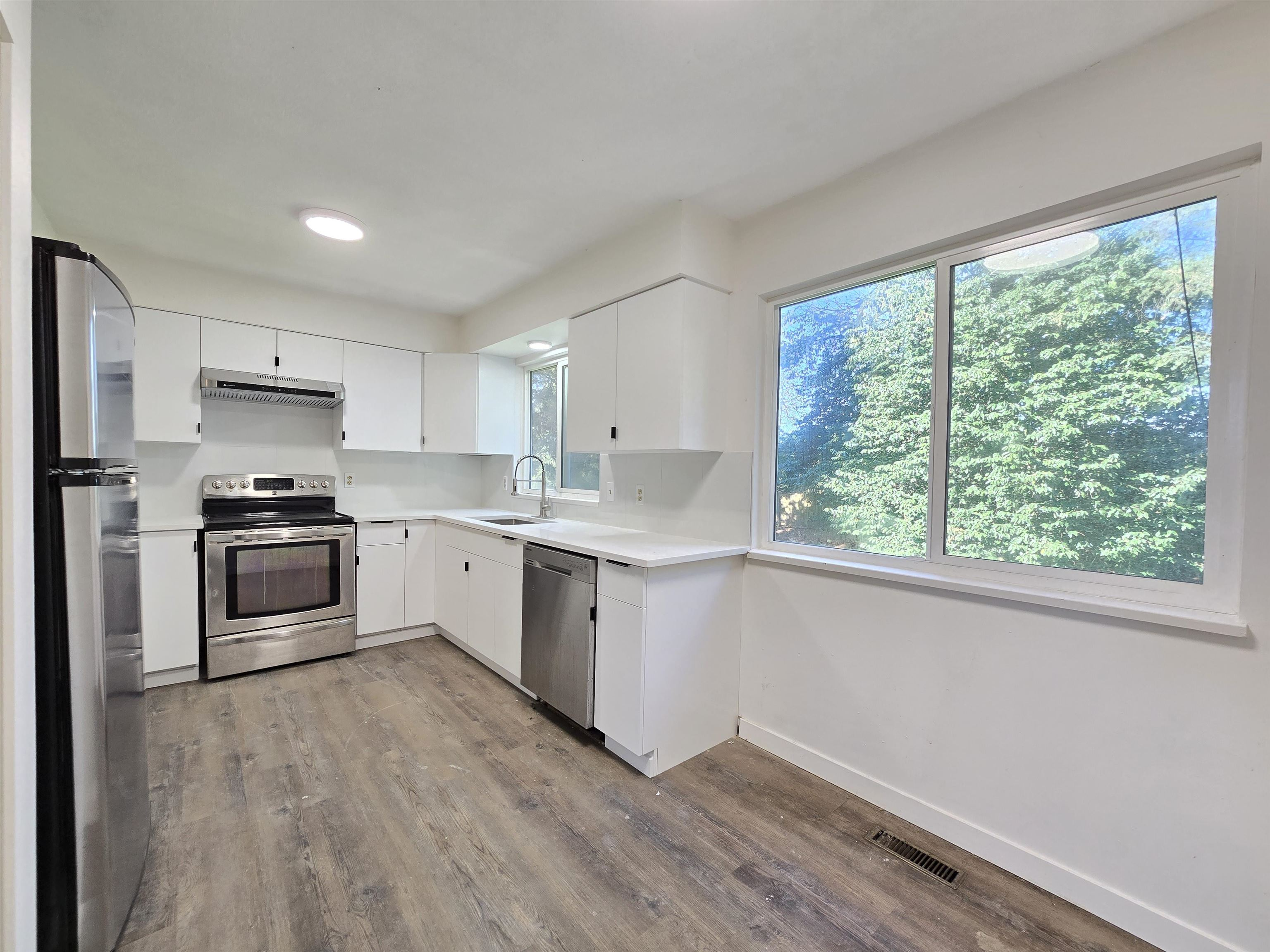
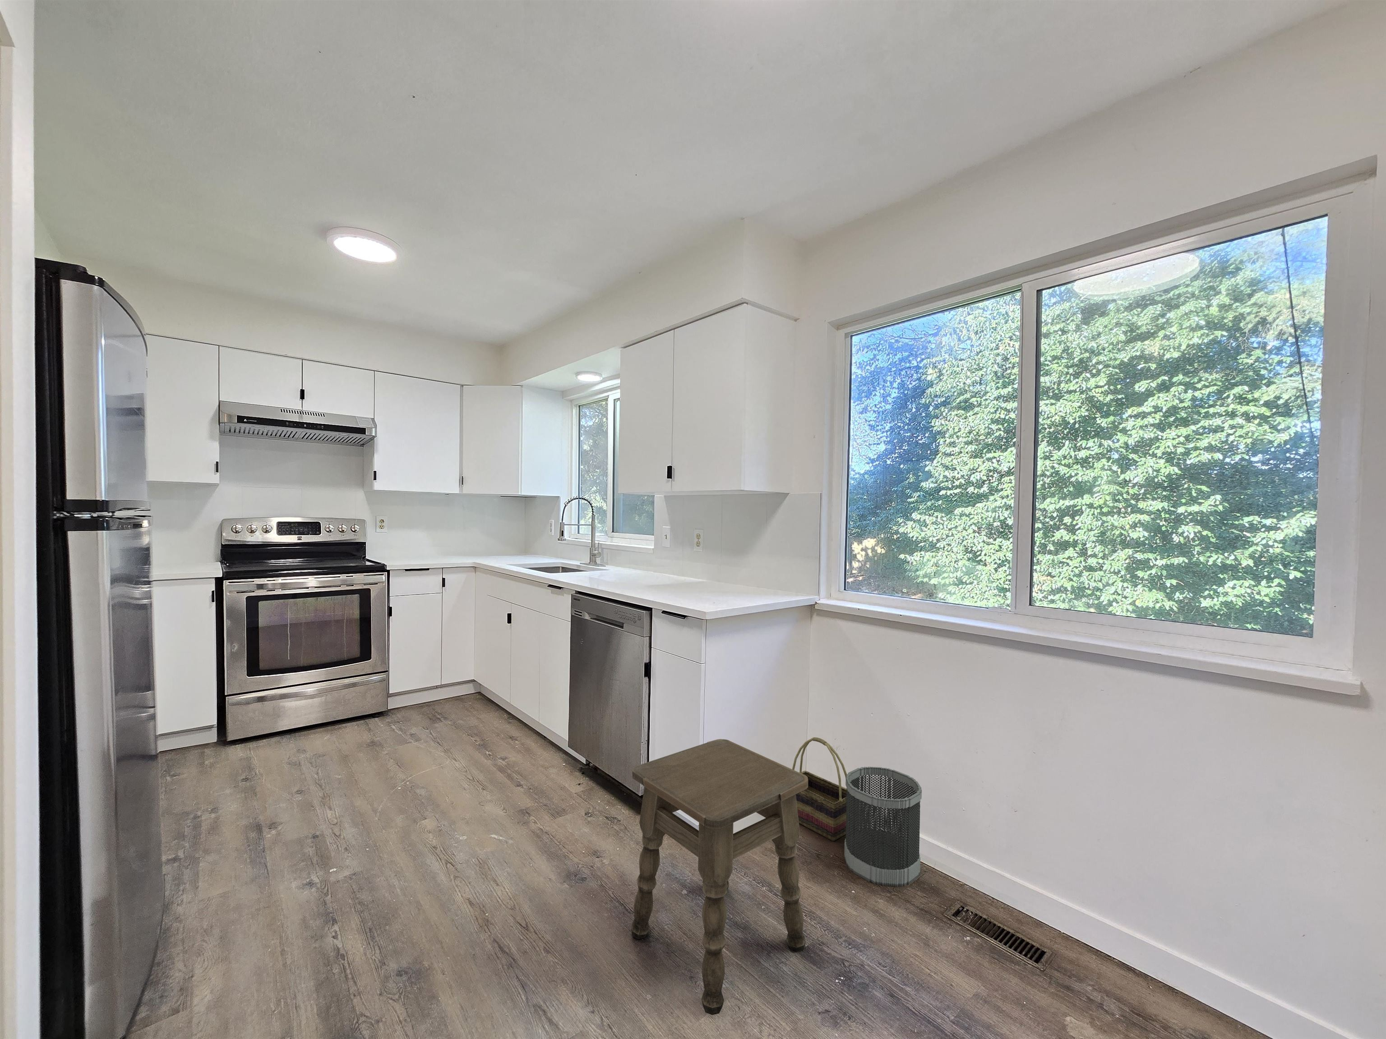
+ wastebasket (882, 823)
+ side table (718, 857)
+ basket (819, 780)
